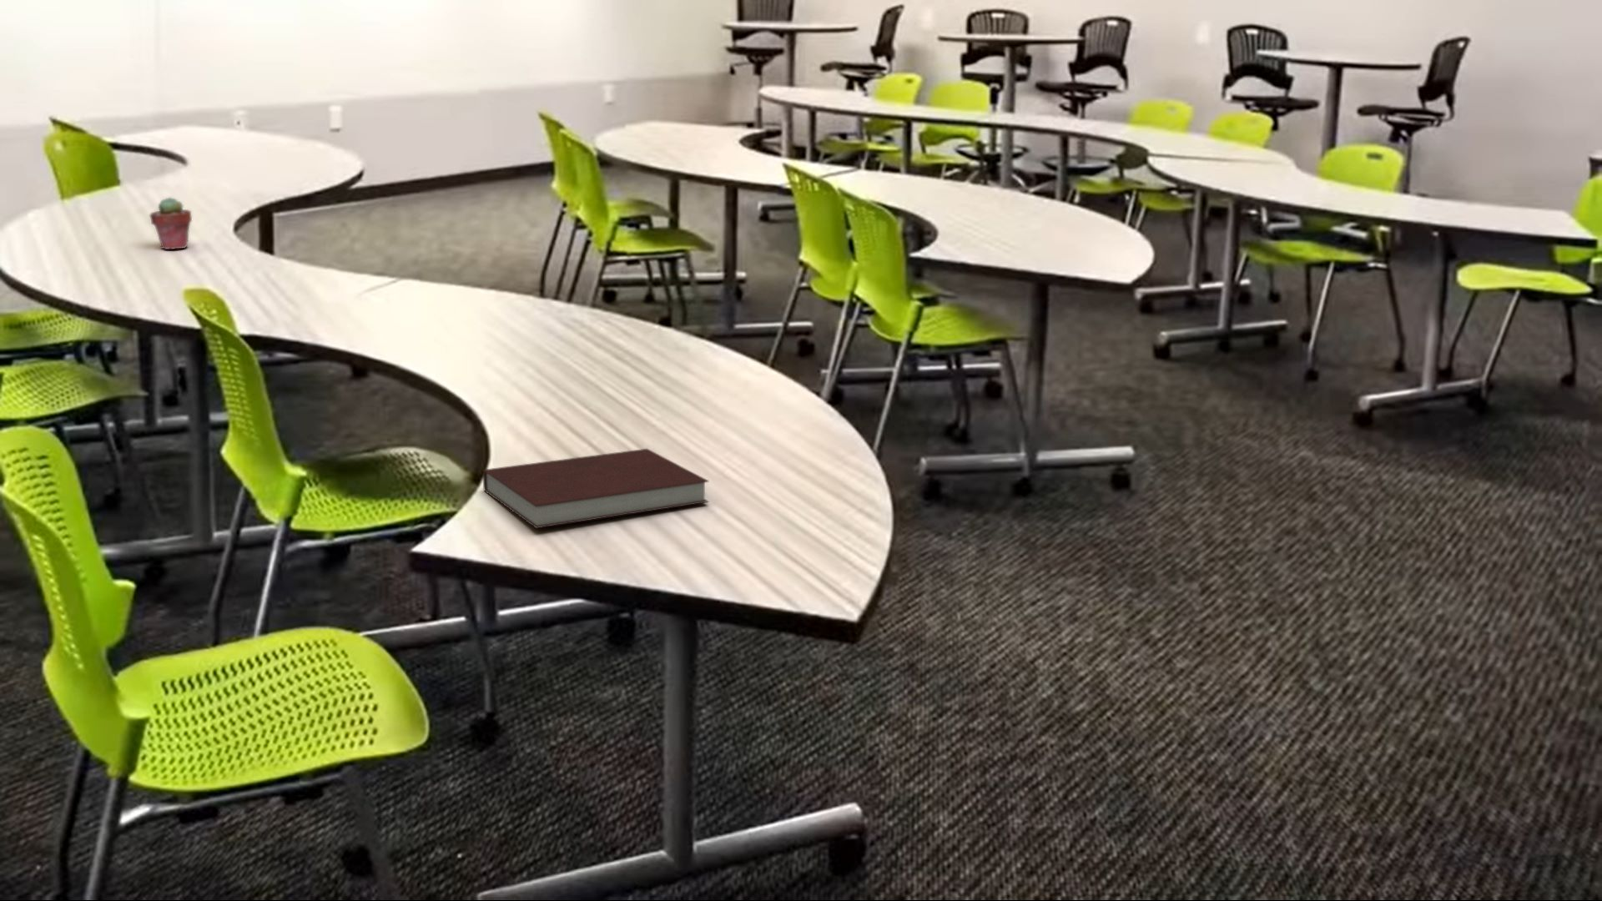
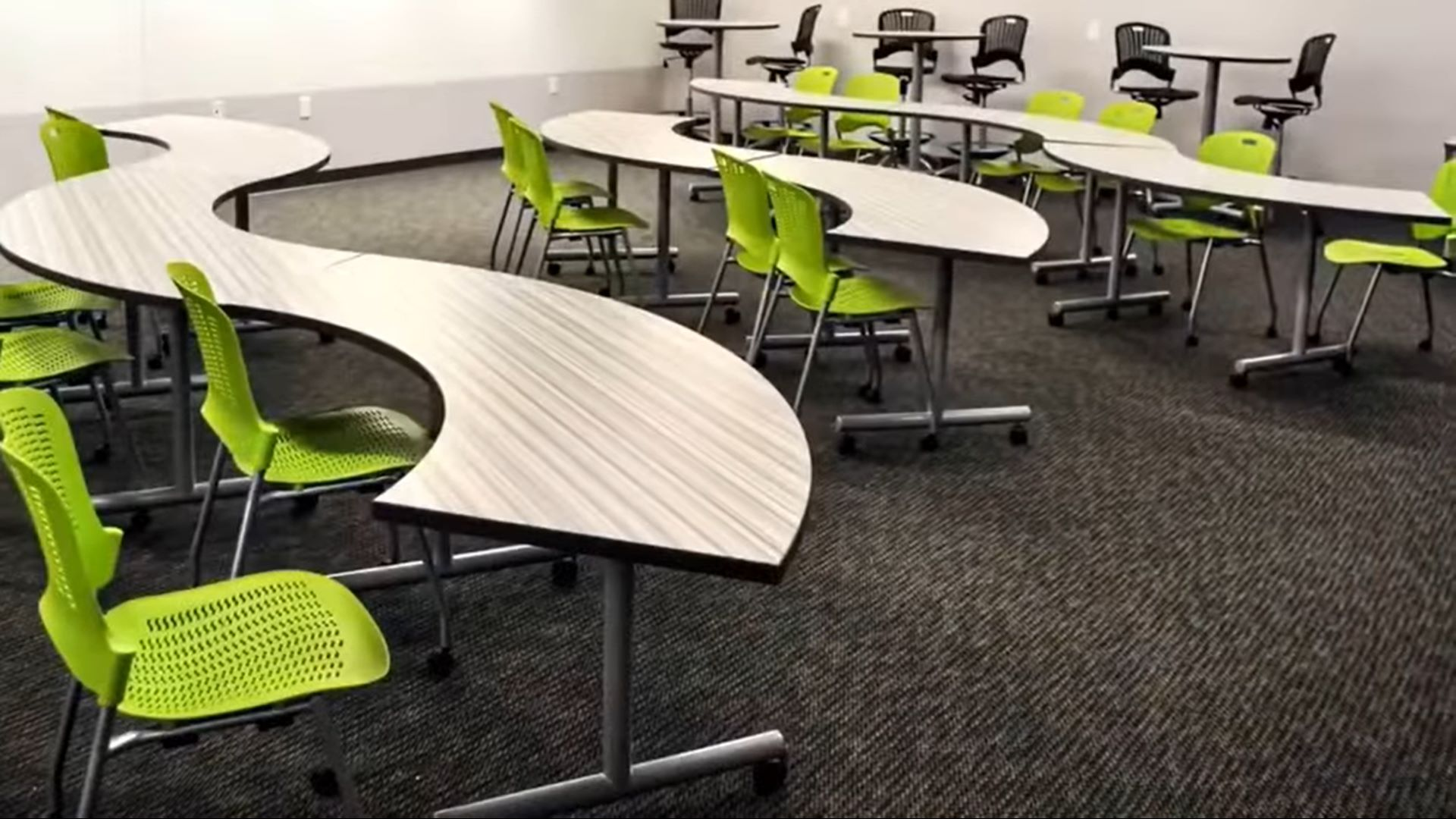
- notebook (595, 485)
- potted succulent (171, 222)
